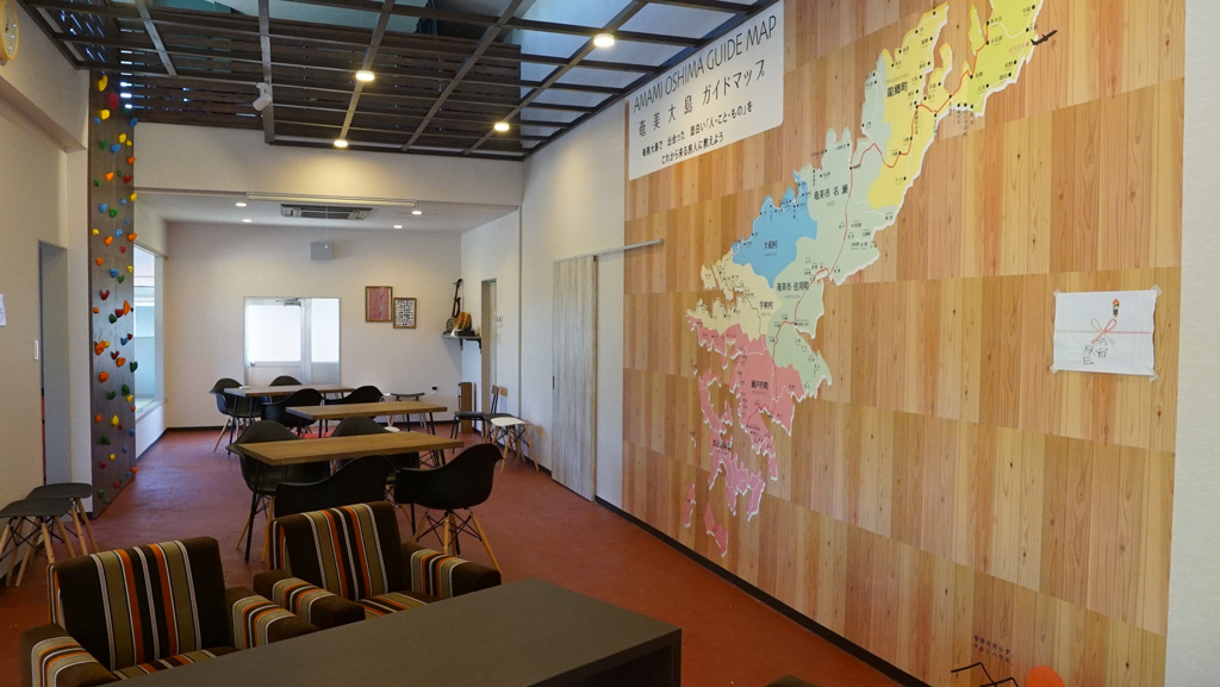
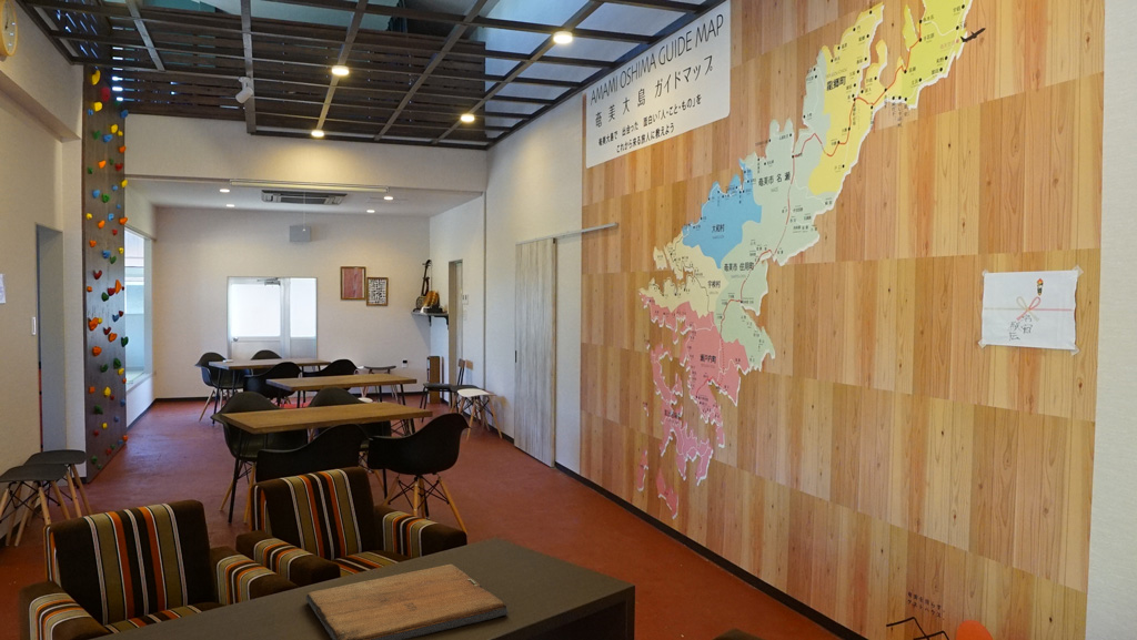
+ religious icon (404, 601)
